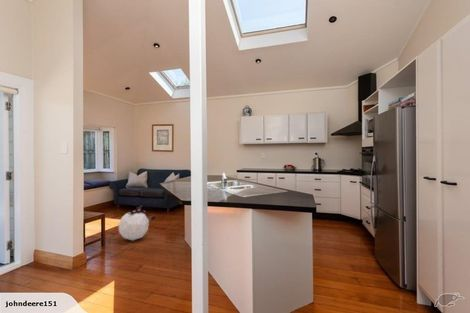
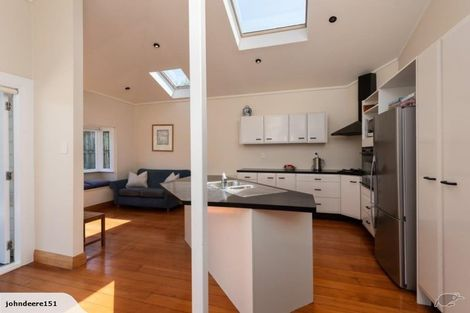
- pouf (135, 222)
